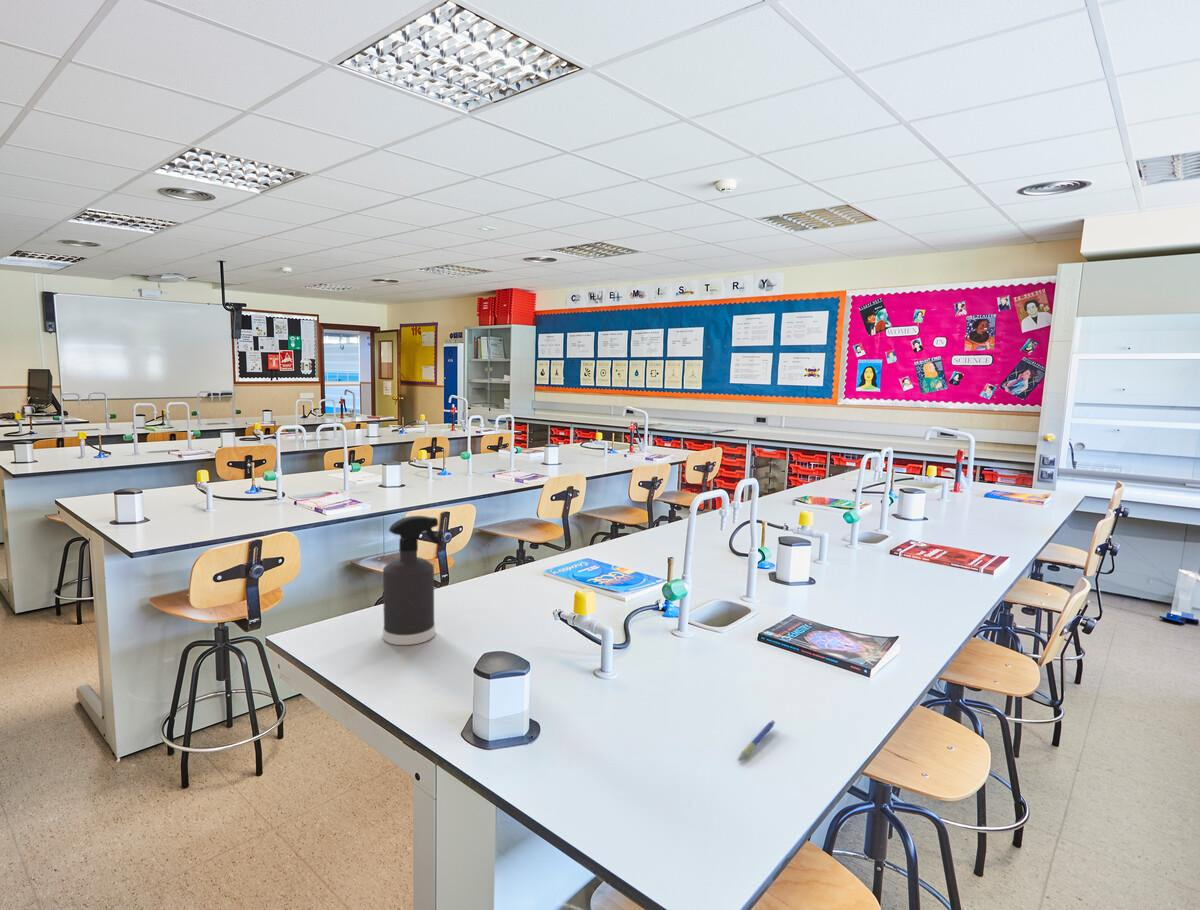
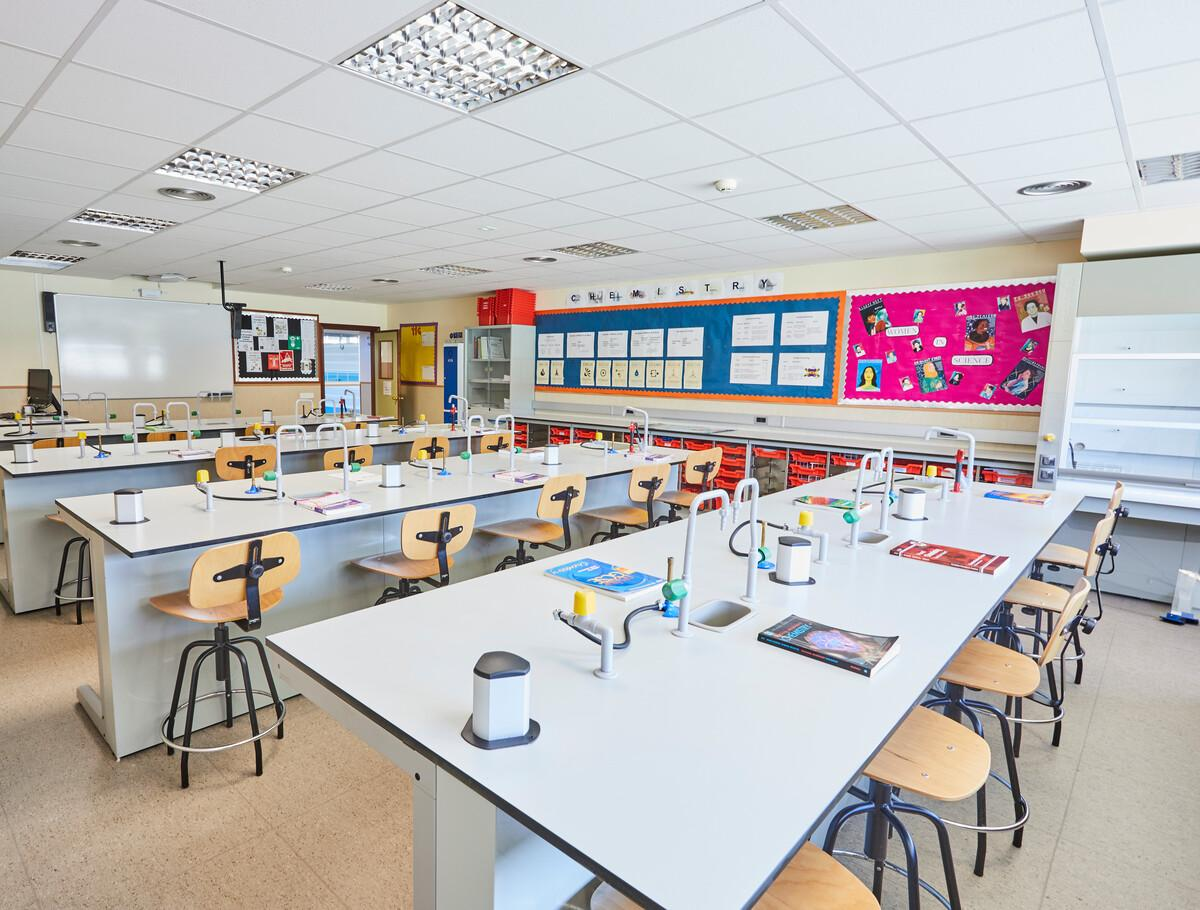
- spray bottle (412, 576)
- pen (756, 740)
